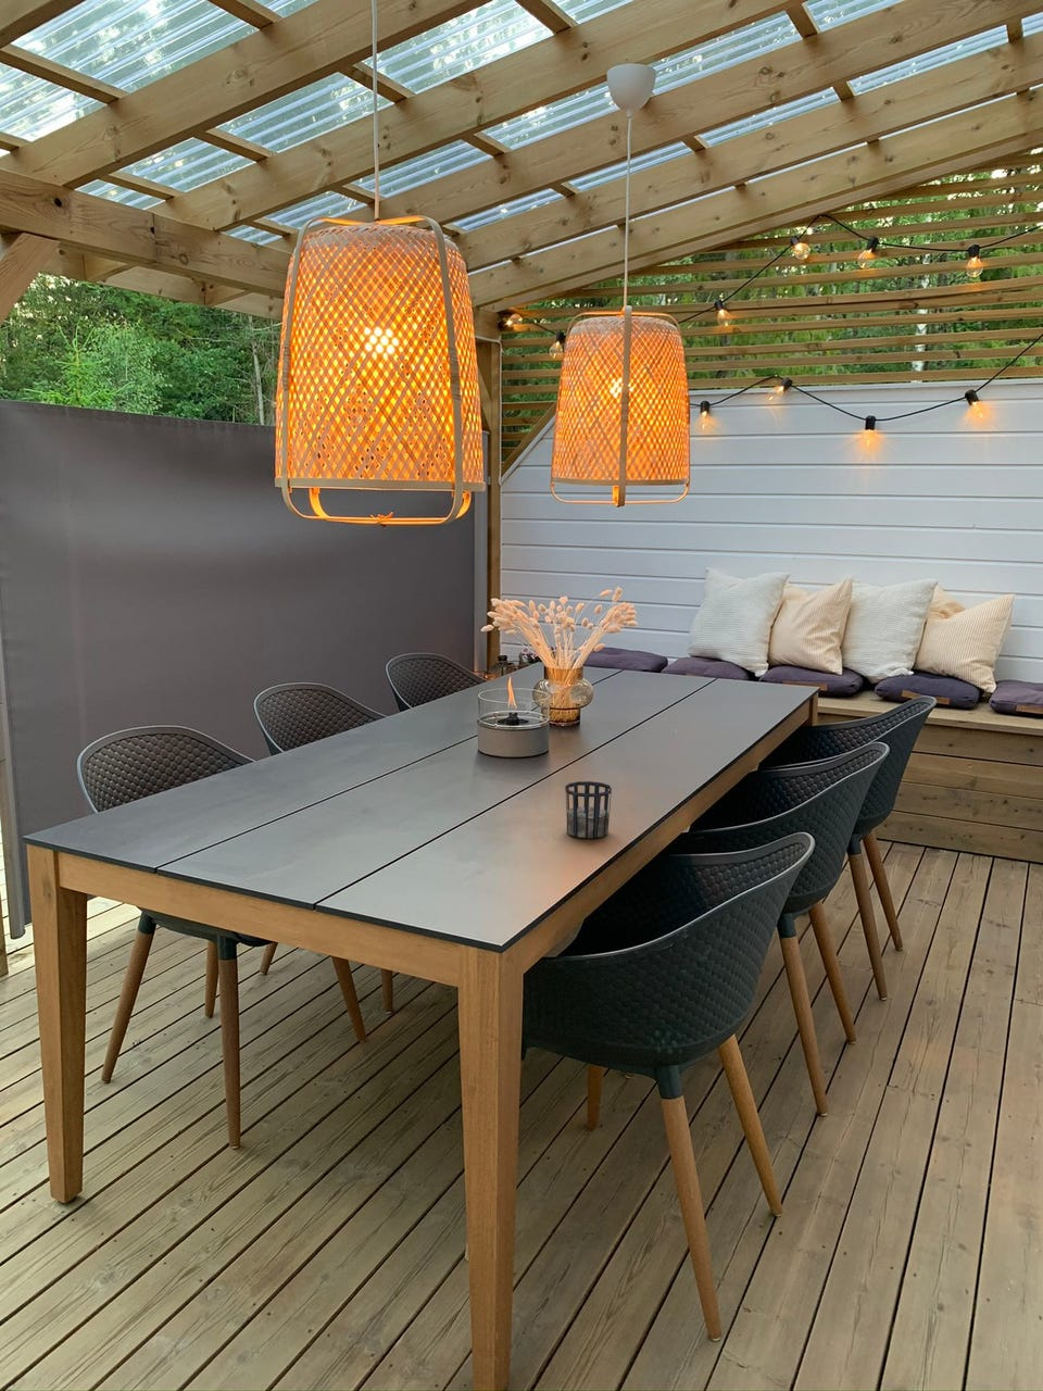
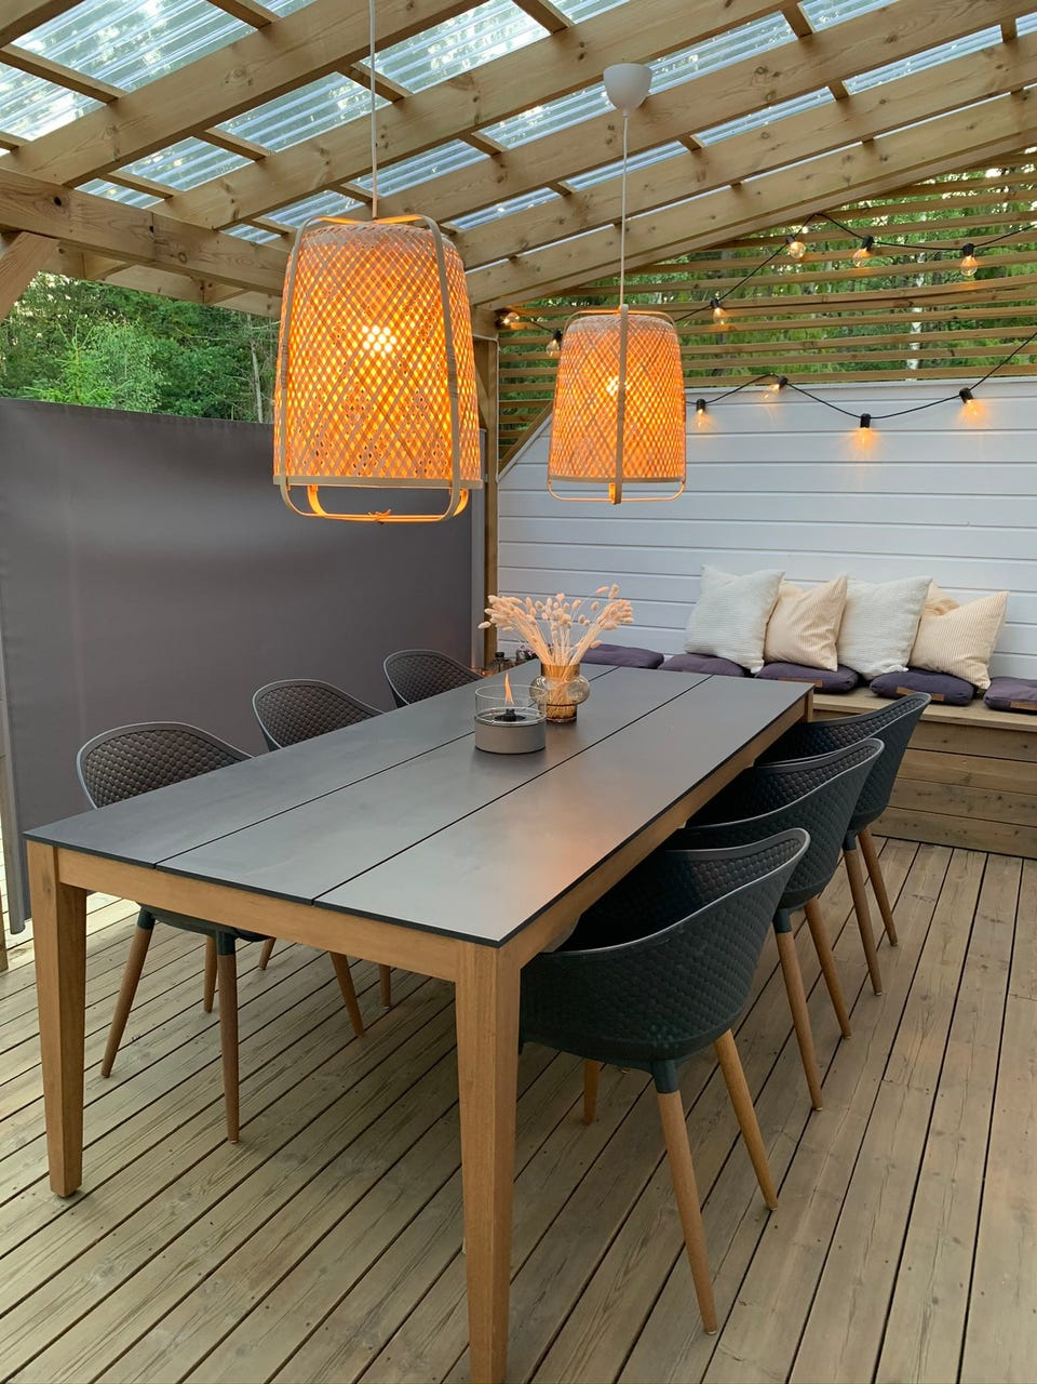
- cup (587, 809)
